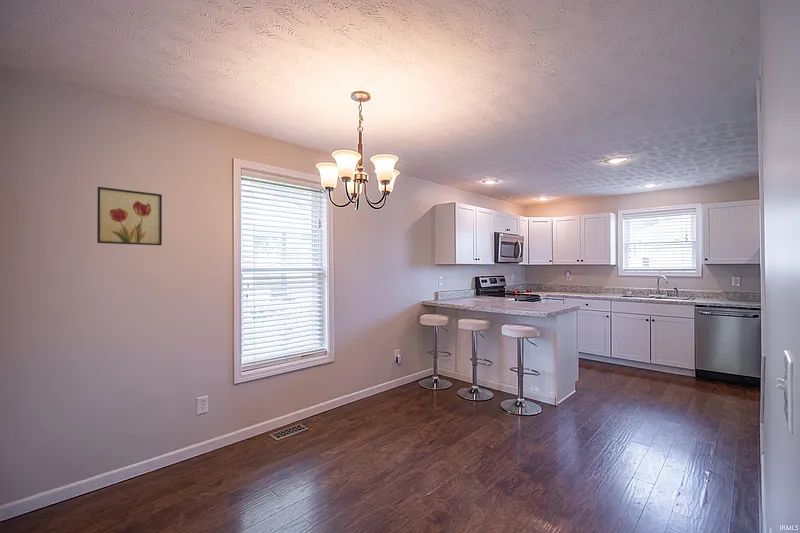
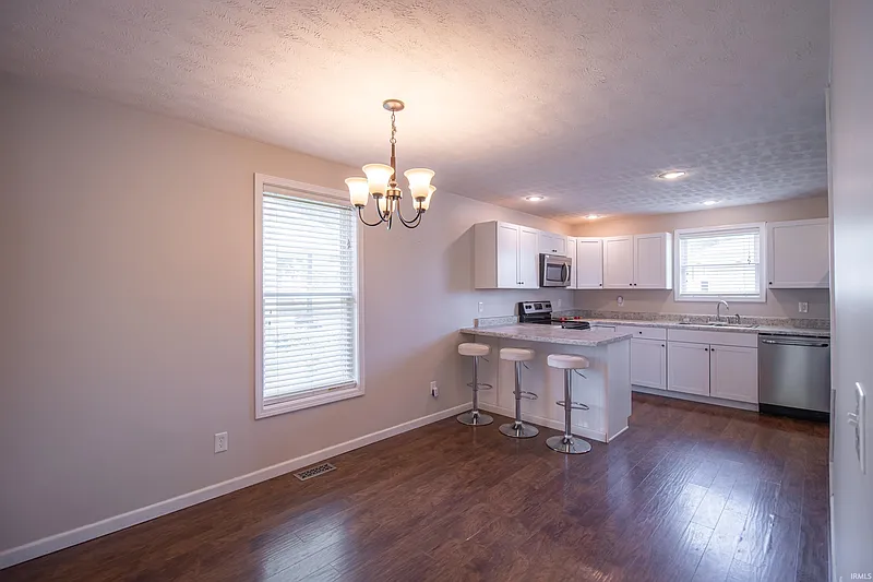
- wall art (130, 217)
